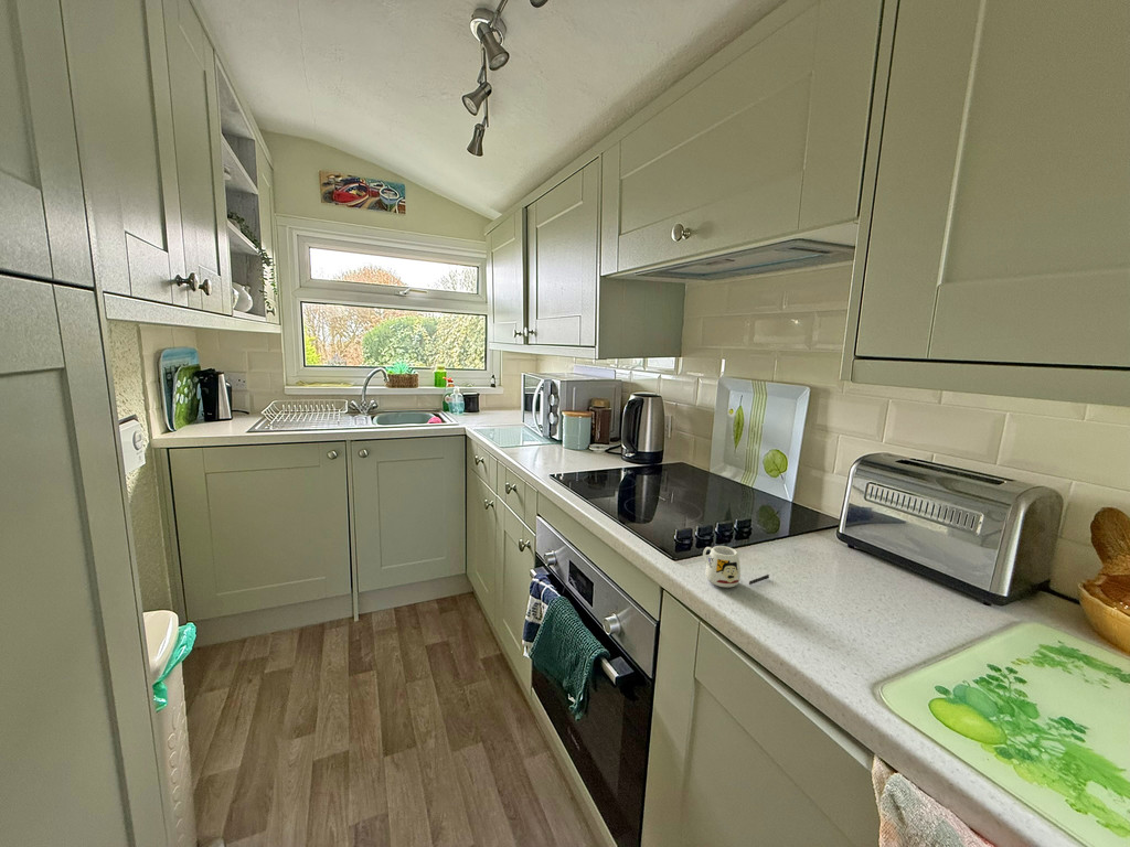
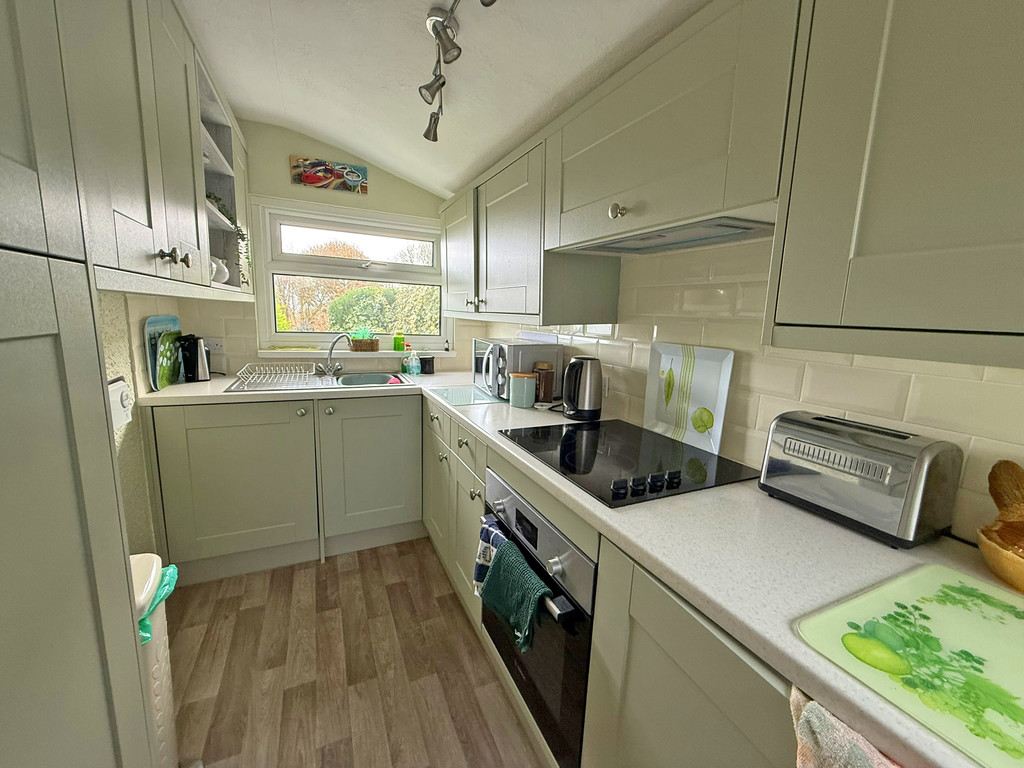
- mug (731, 560)
